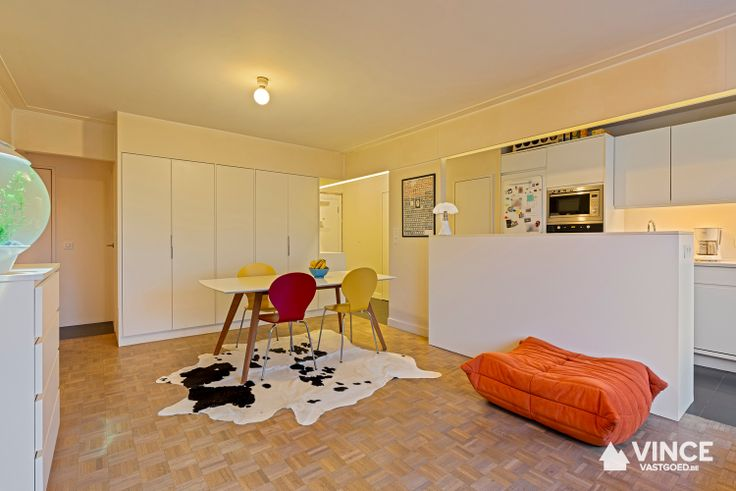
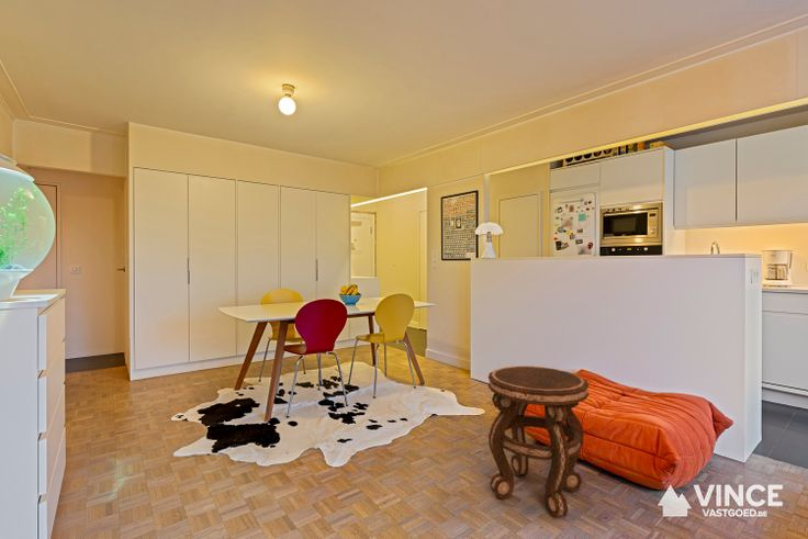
+ side table (538, 427)
